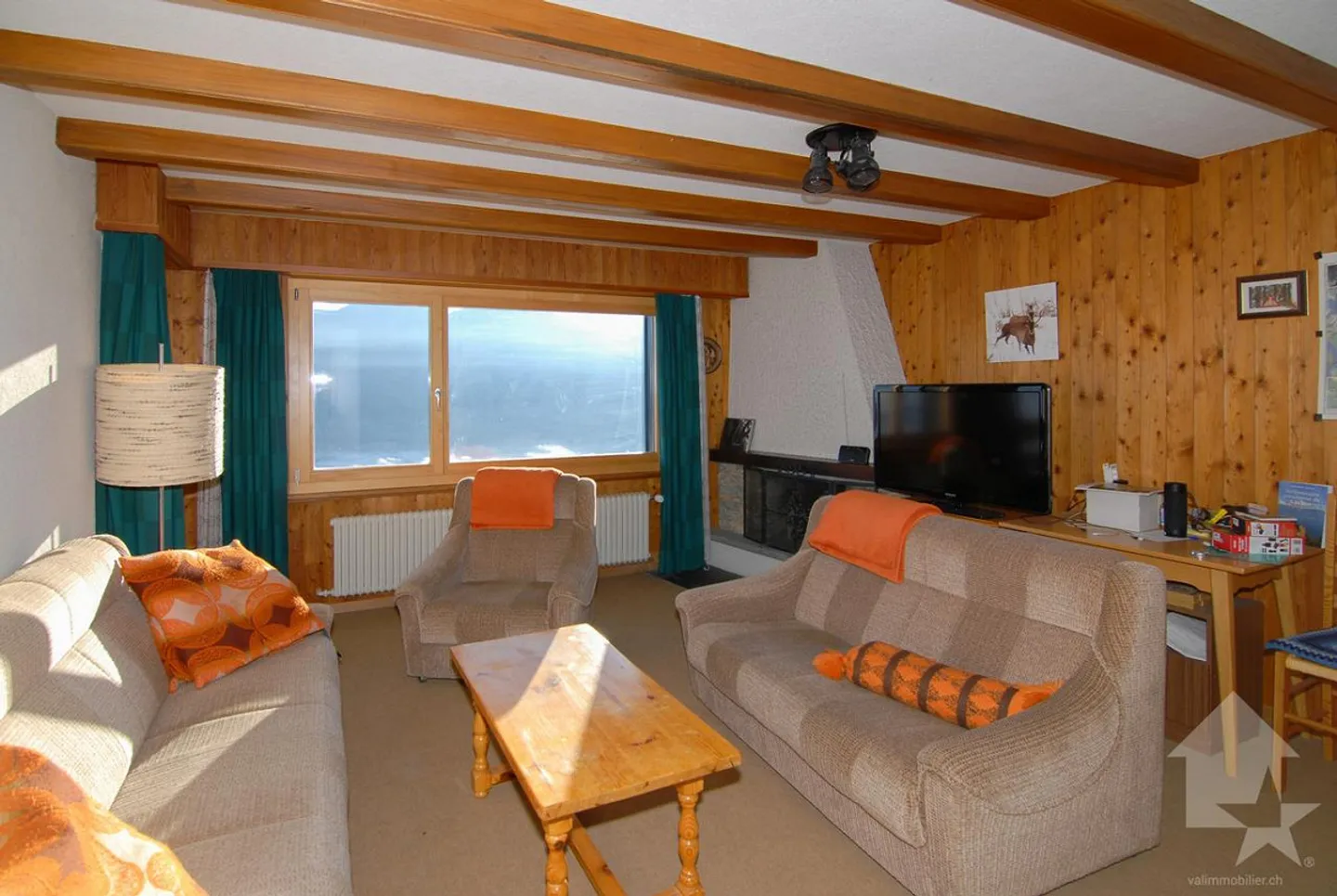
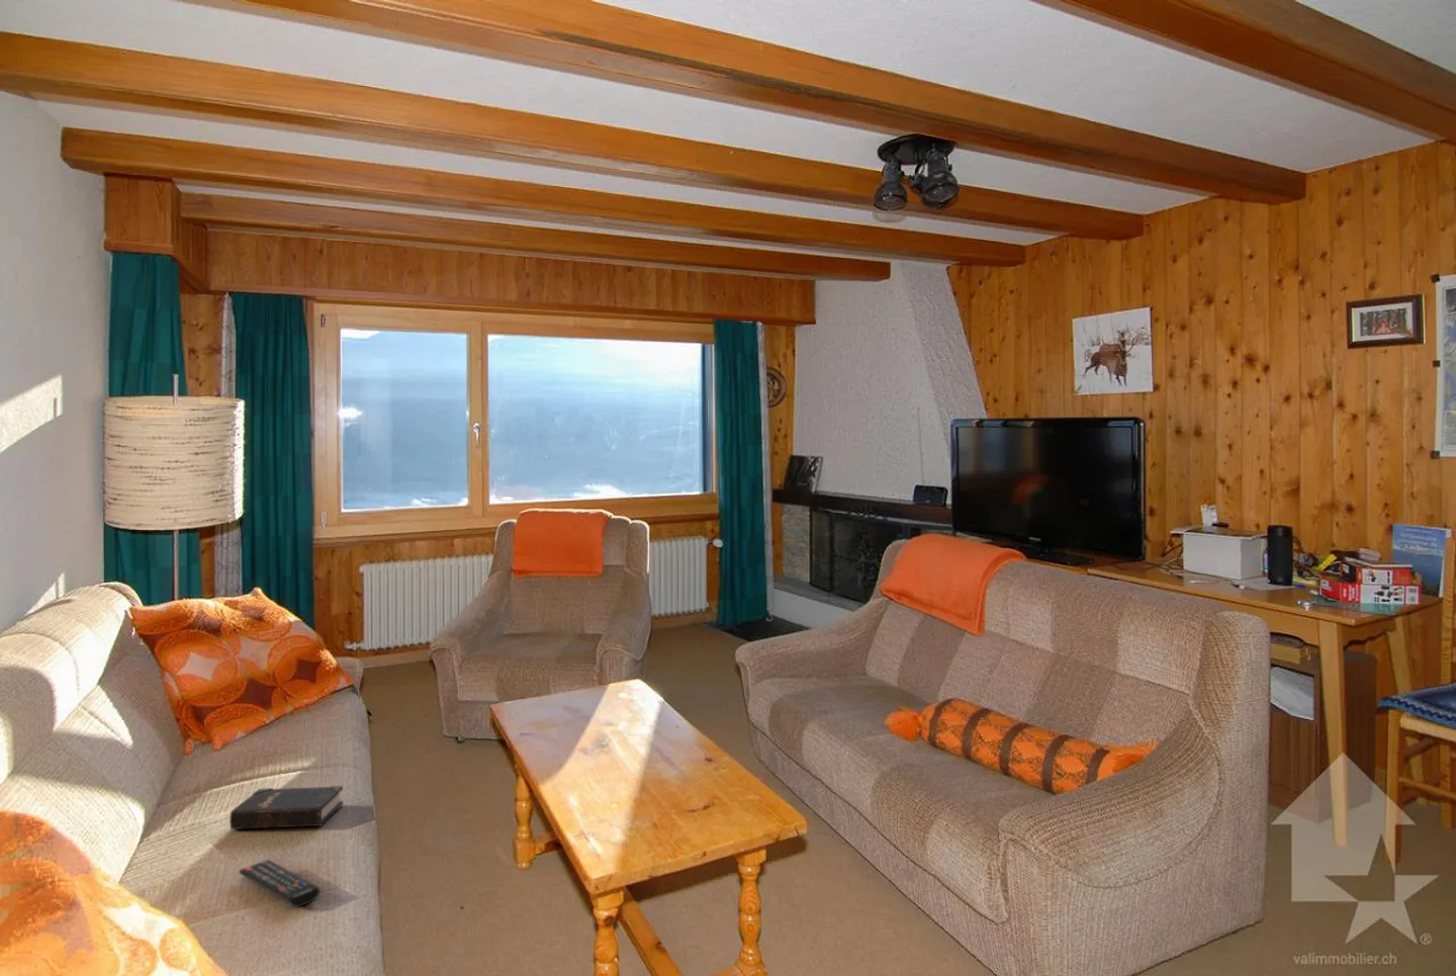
+ remote control (278, 882)
+ hardback book (289, 807)
